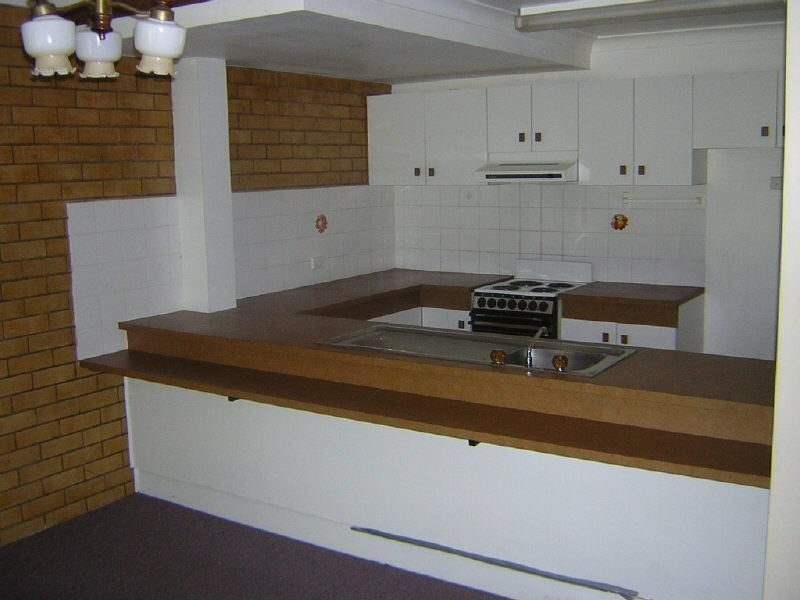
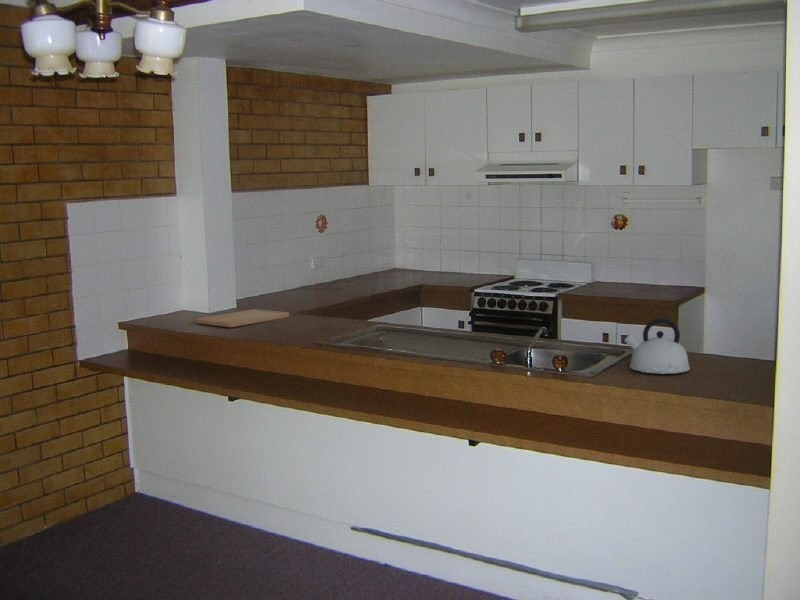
+ kettle (656, 343)
+ cutting board (243, 317)
